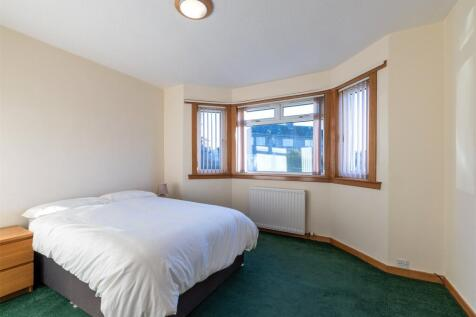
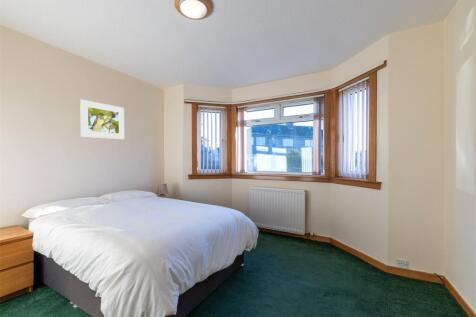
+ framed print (104, 121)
